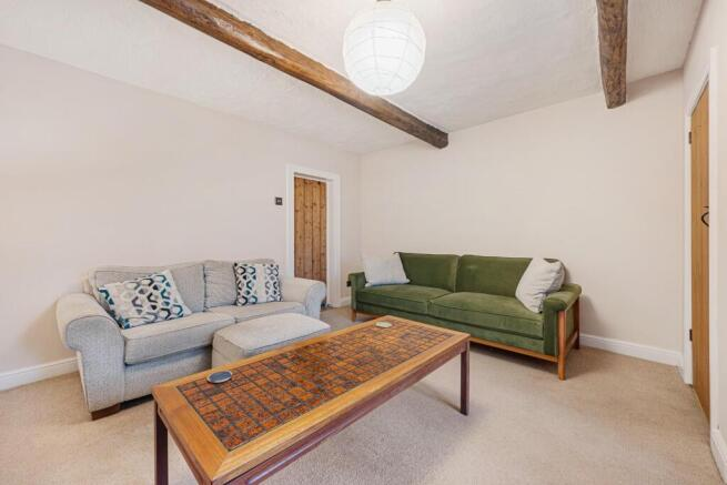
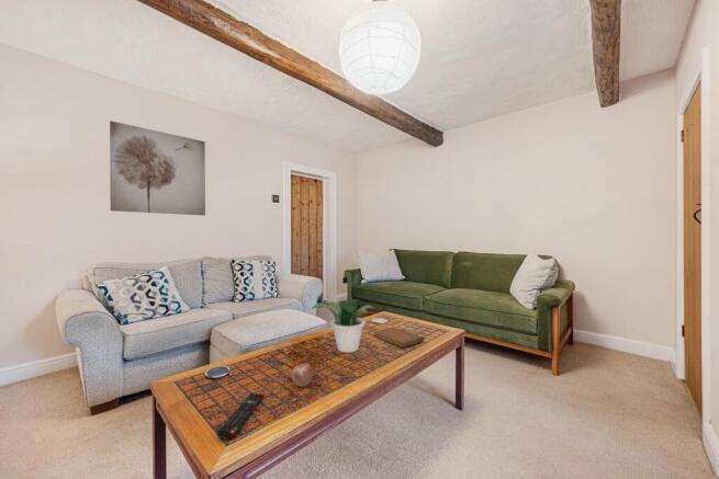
+ wall art (161, 172)
+ apple (302, 375)
+ notebook (397, 335)
+ potted plant (344, 324)
+ remote control (243, 413)
